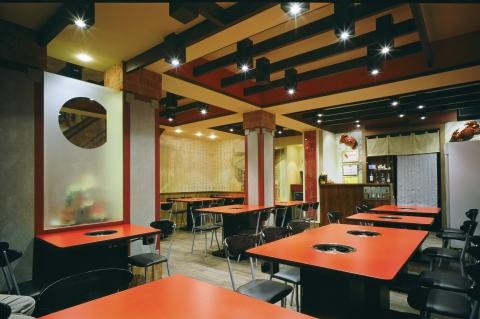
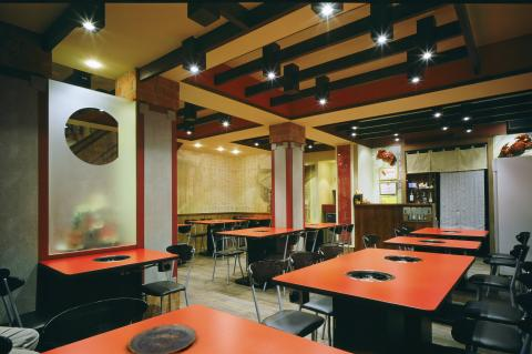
+ plate (163, 340)
